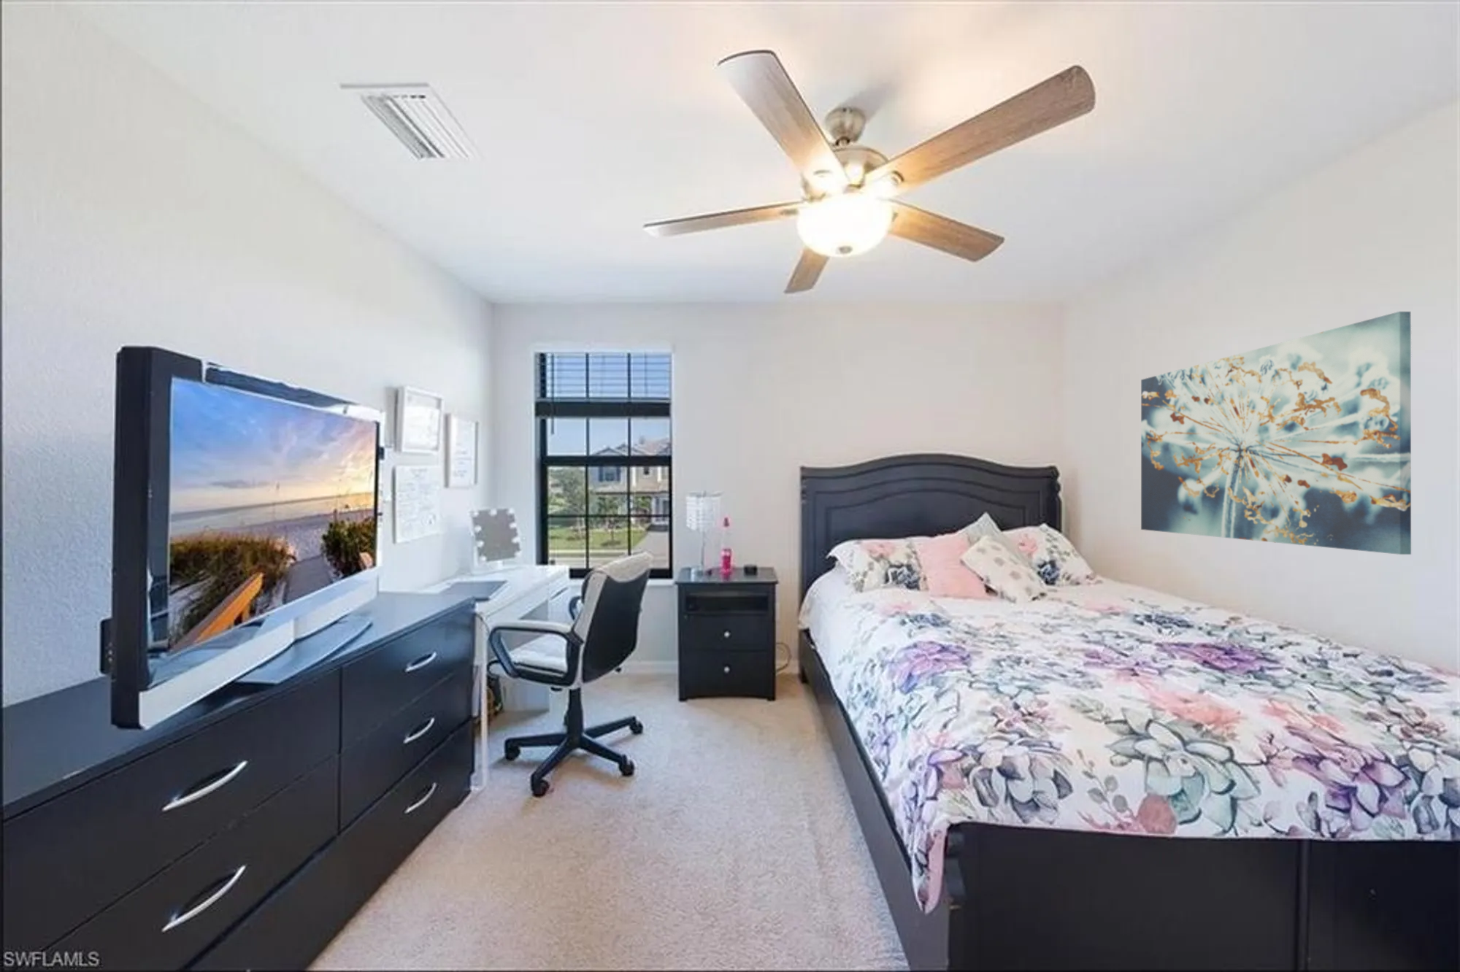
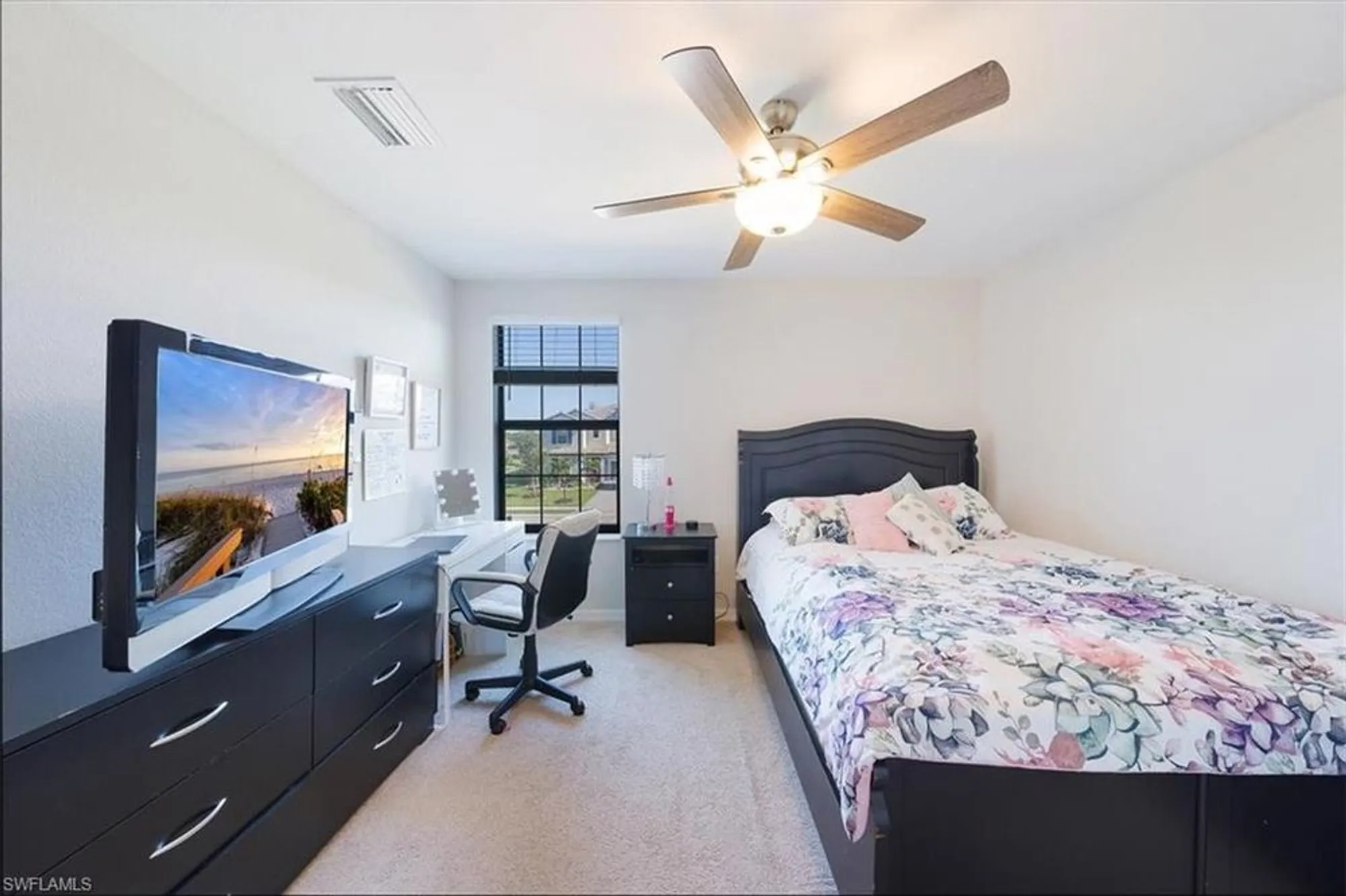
- wall art (1244, 446)
